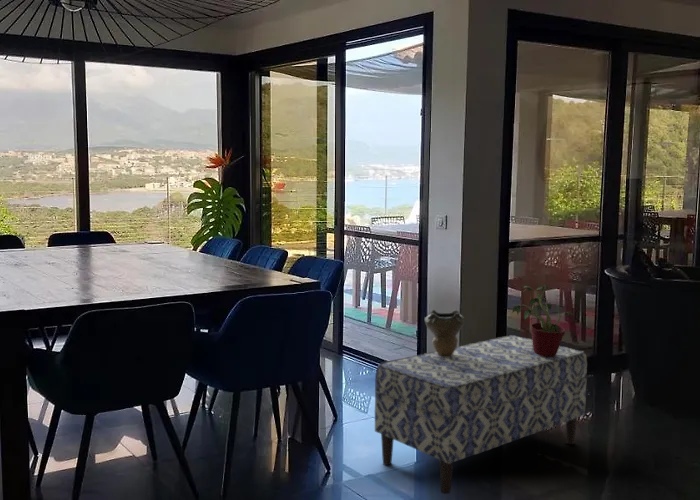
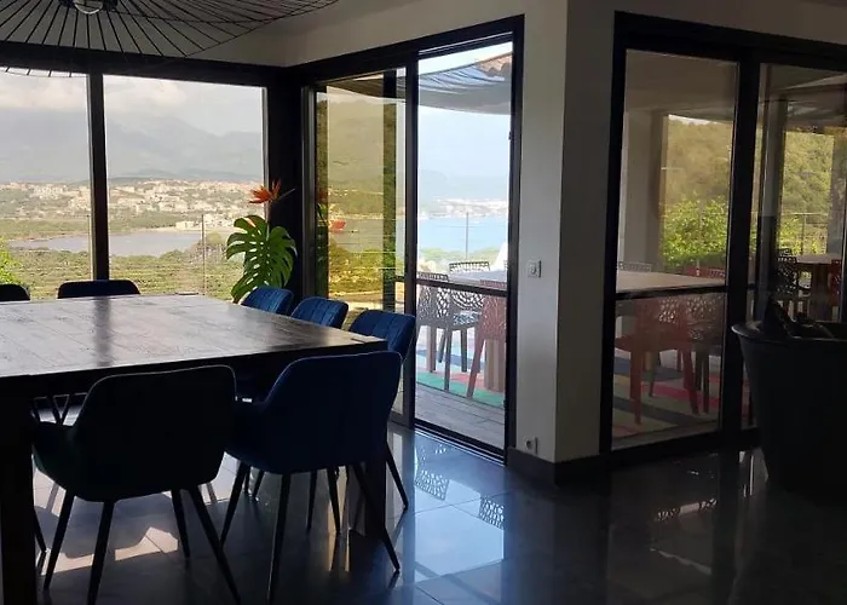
- decorative bowl (445, 333)
- potted plant (534, 323)
- bench (483, 405)
